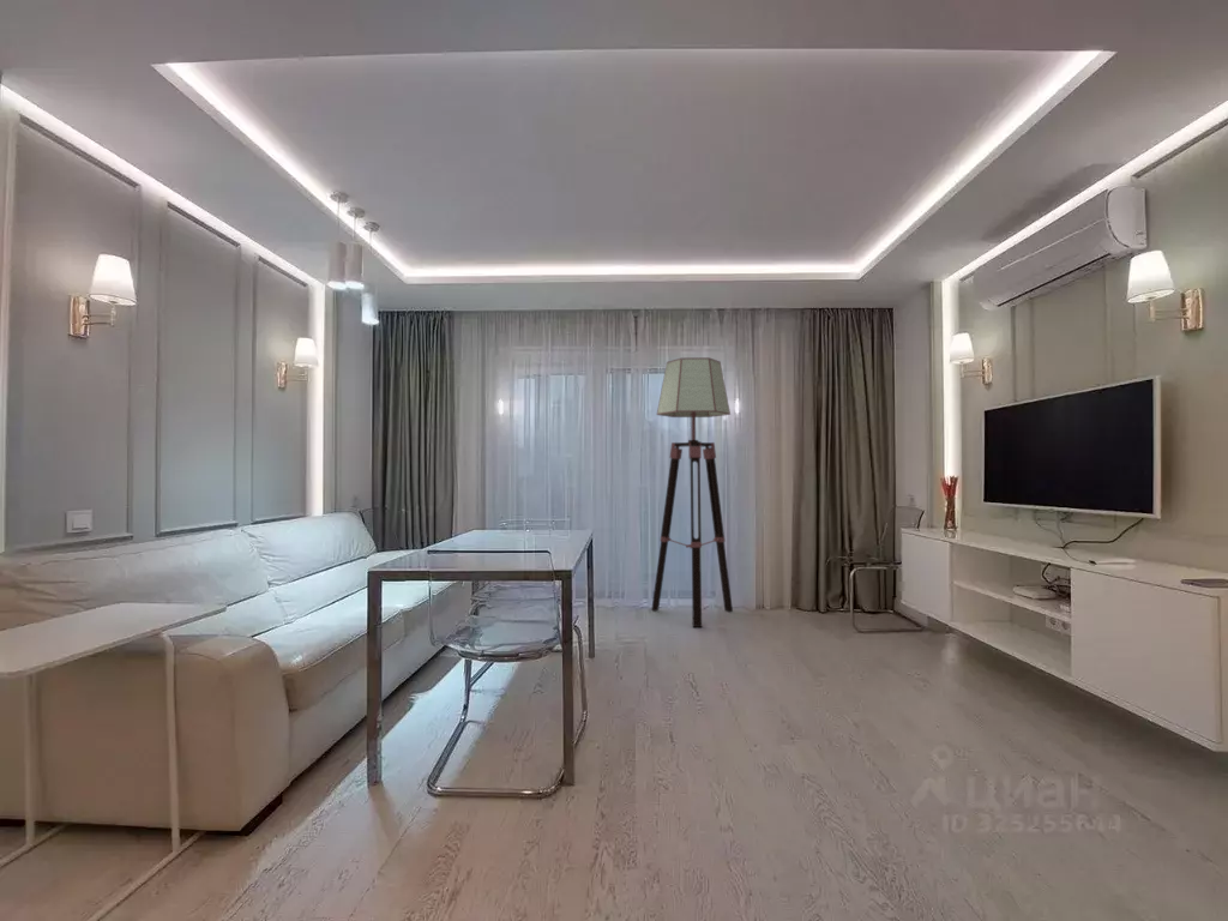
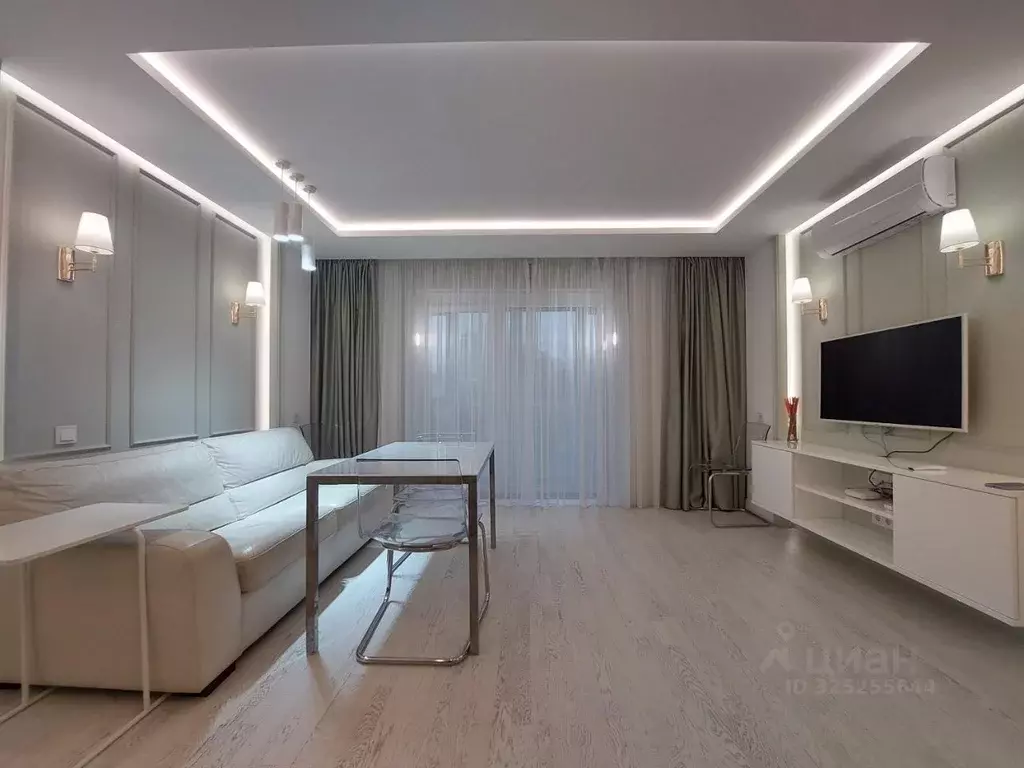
- floor lamp (692, 487)
